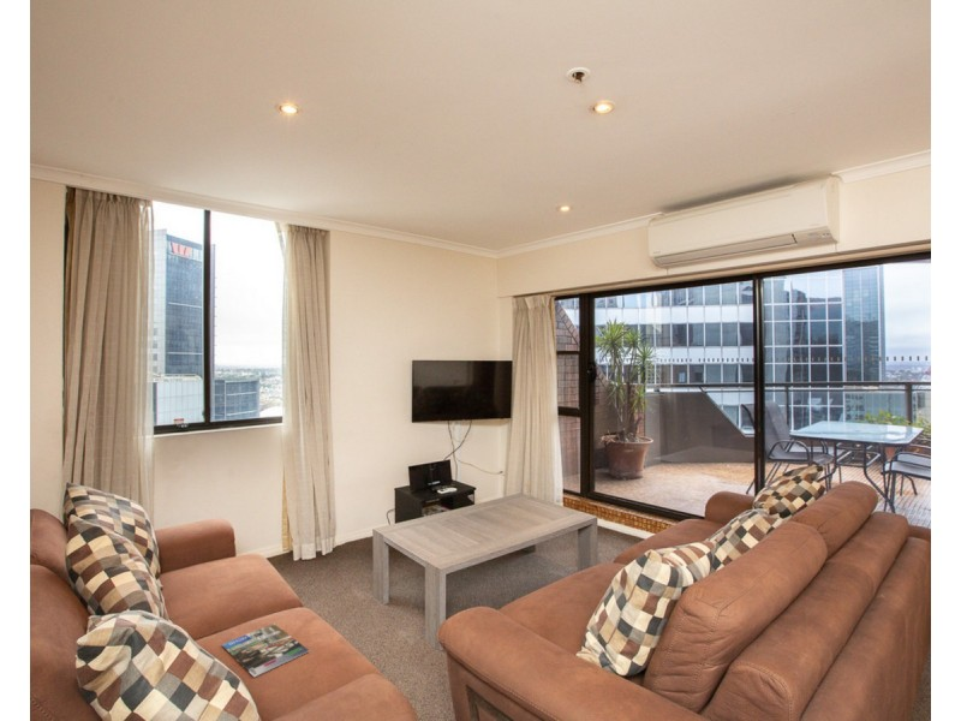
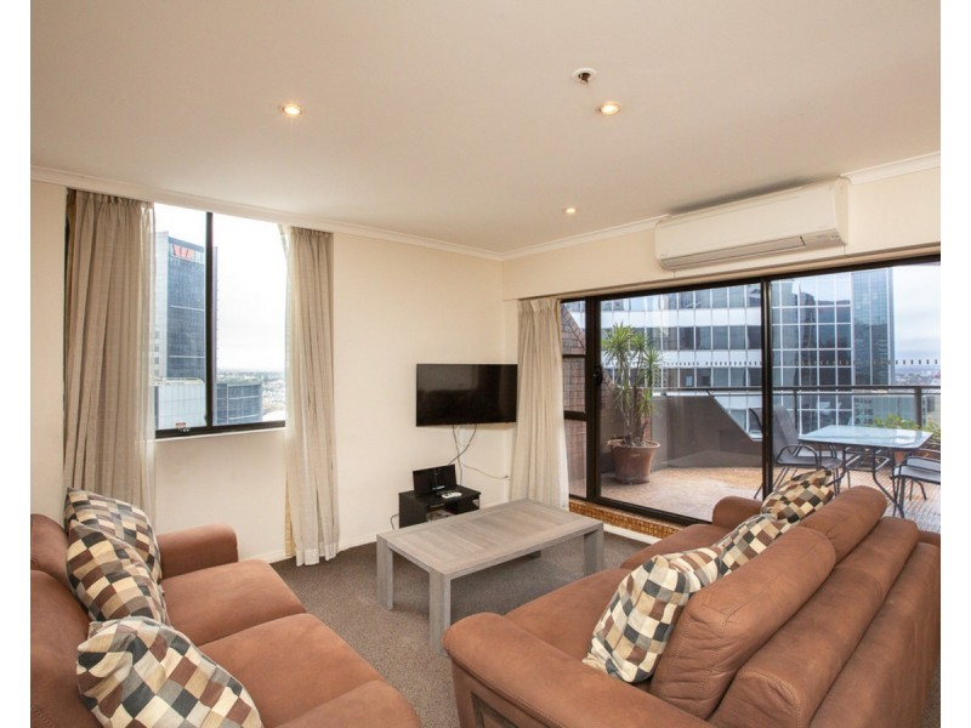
- magazine (264, 648)
